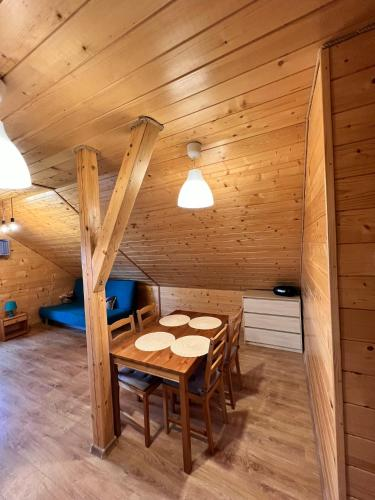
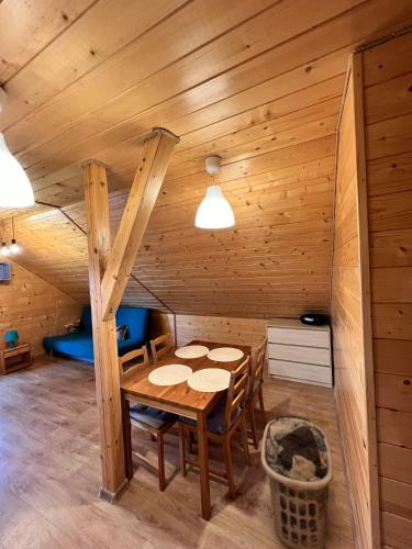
+ clothes hamper (297, 472)
